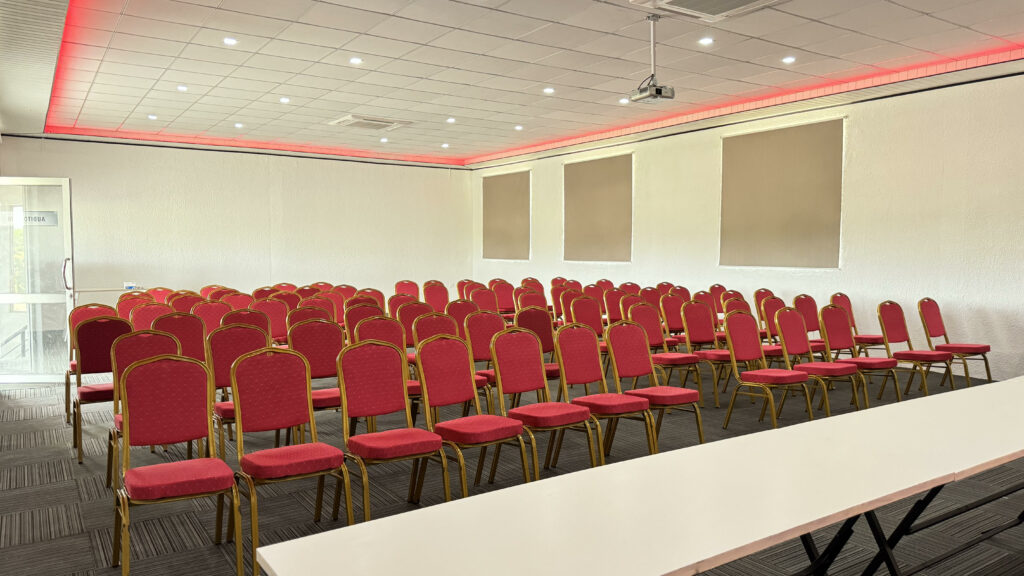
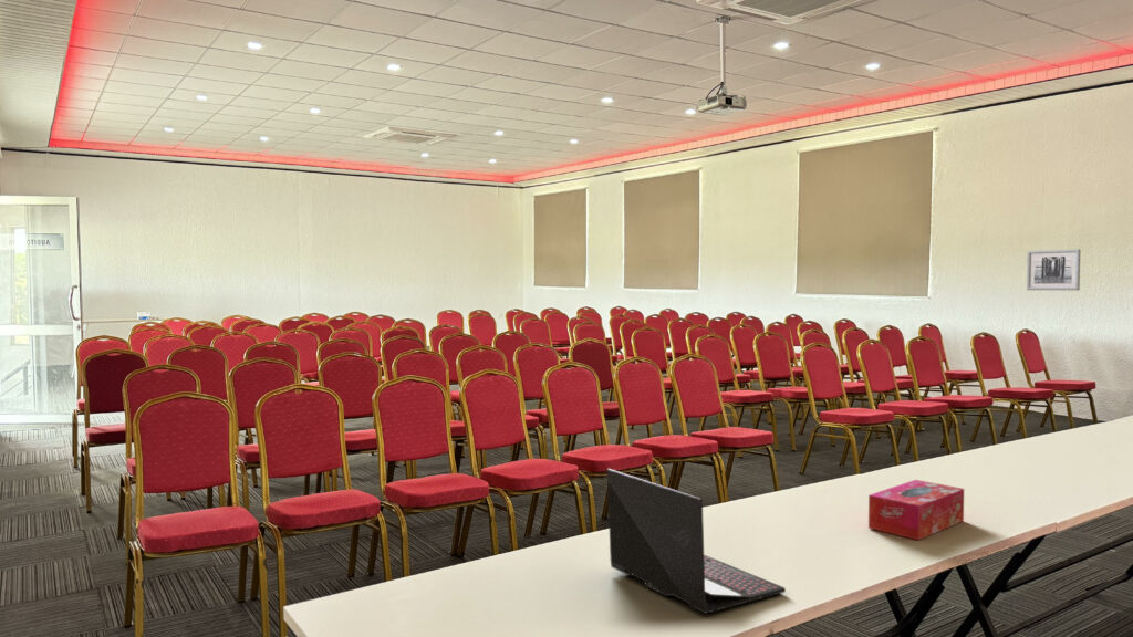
+ tissue box (916, 508)
+ wall art (1052, 270)
+ laptop (693, 529)
